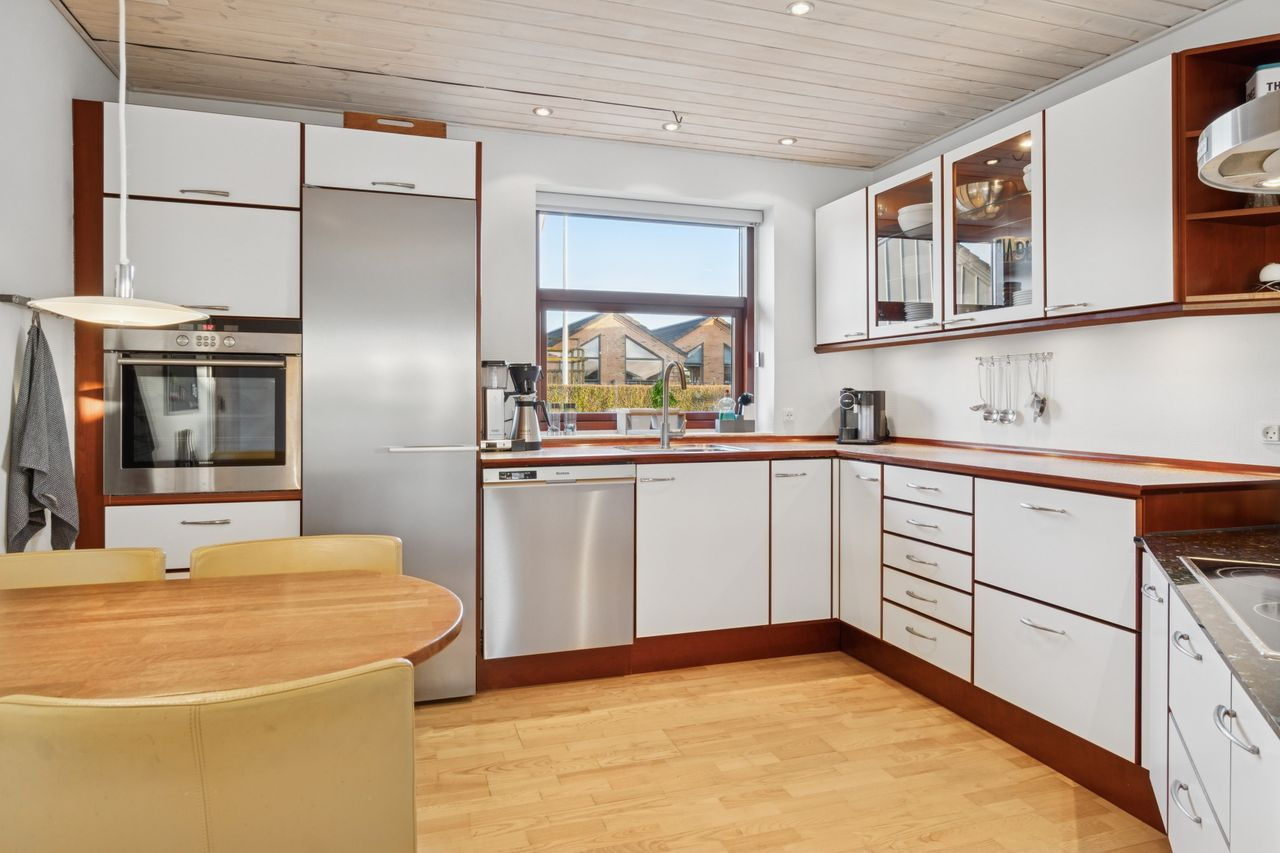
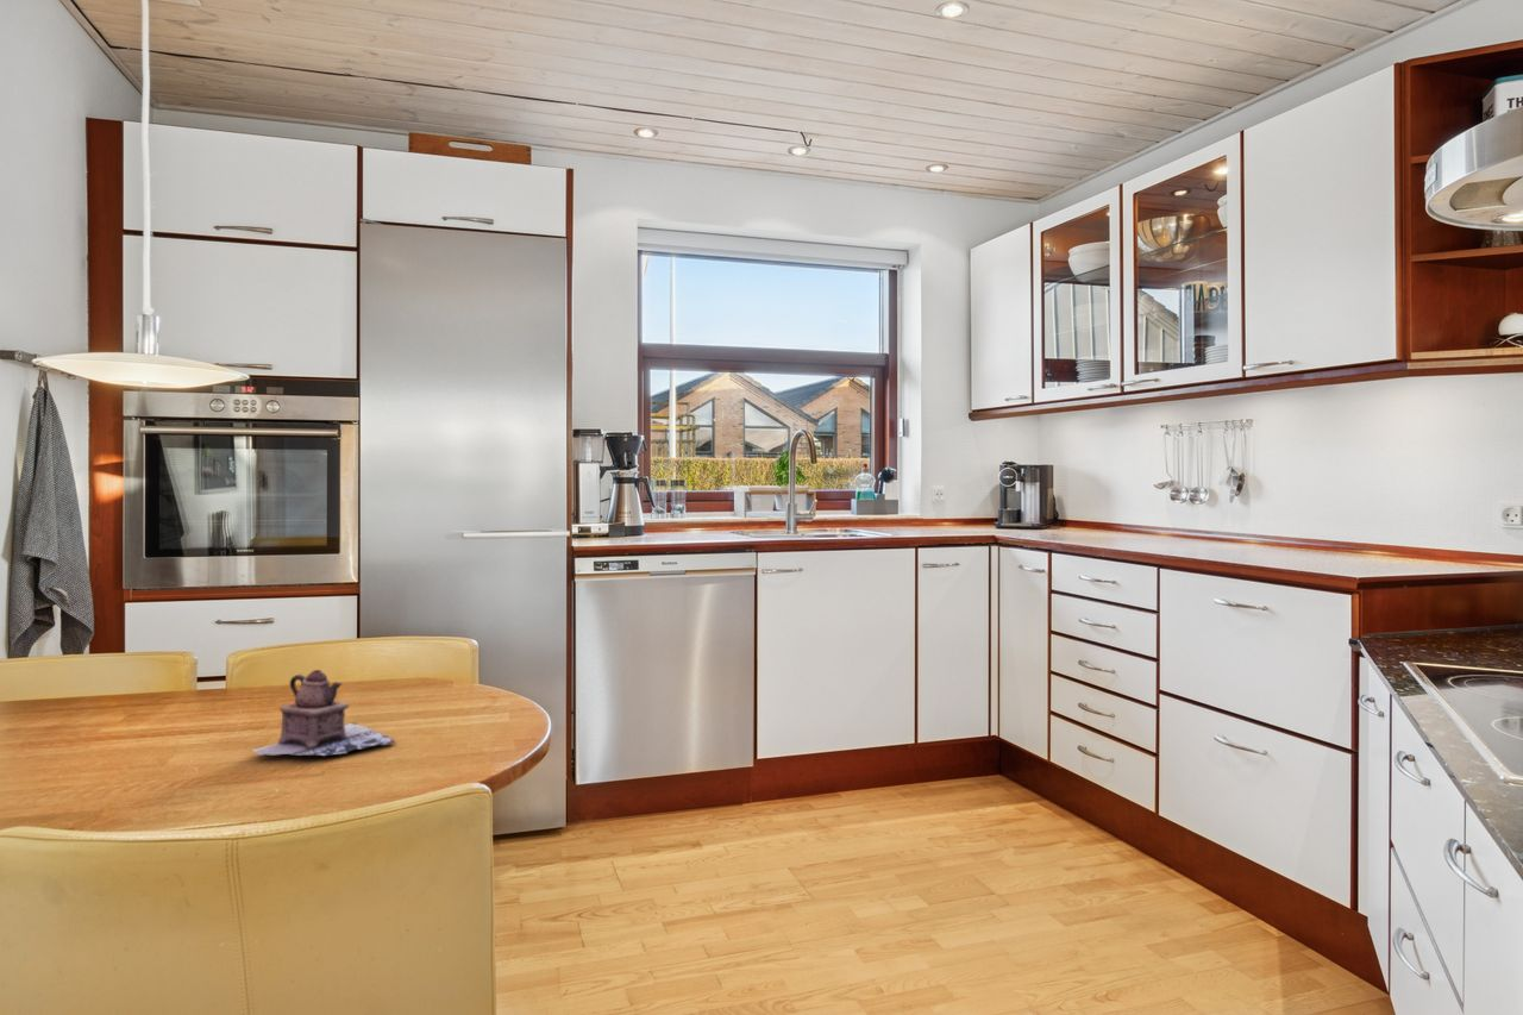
+ teapot (318, 707)
